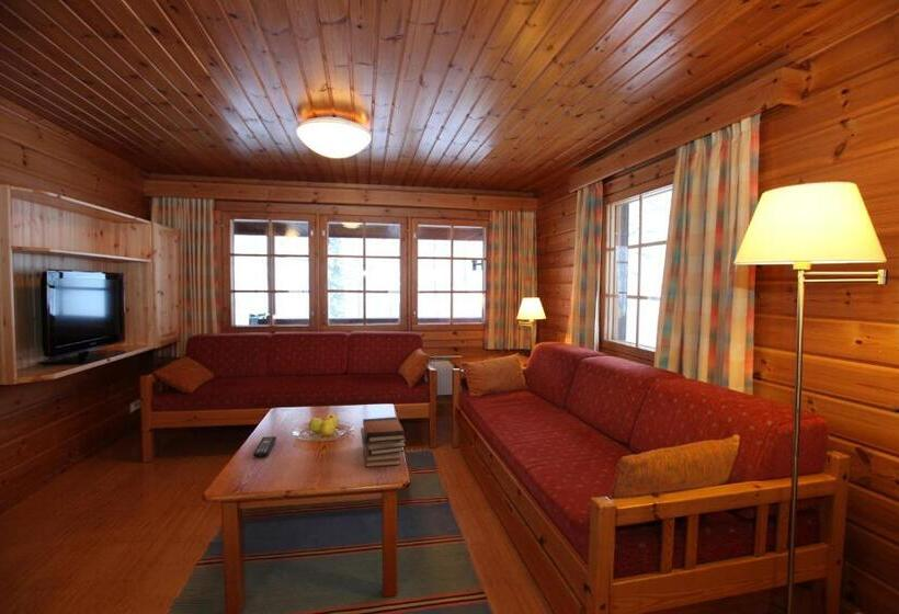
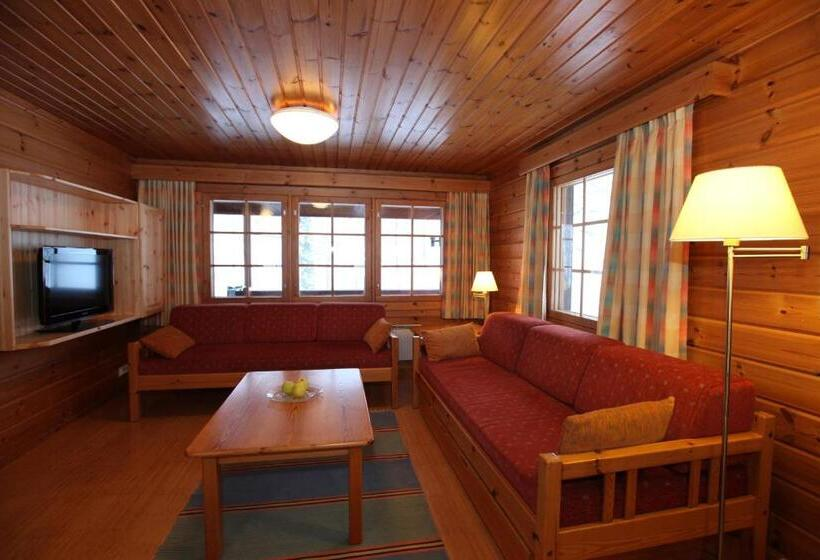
- remote control (265, 445)
- book stack (382, 440)
